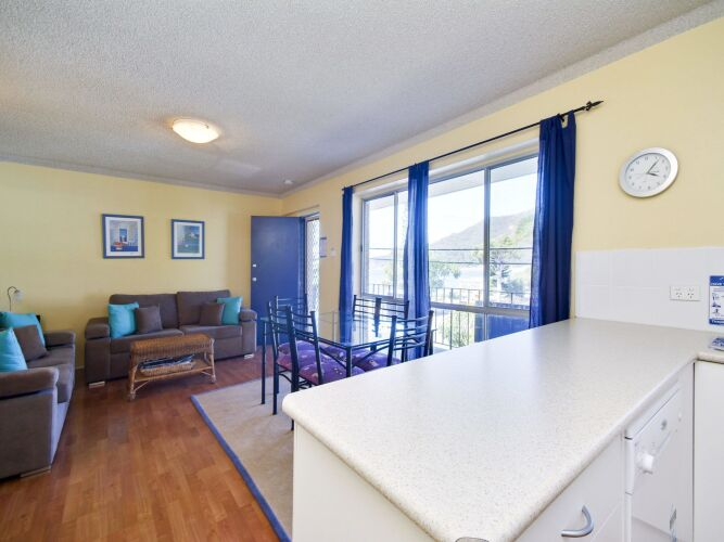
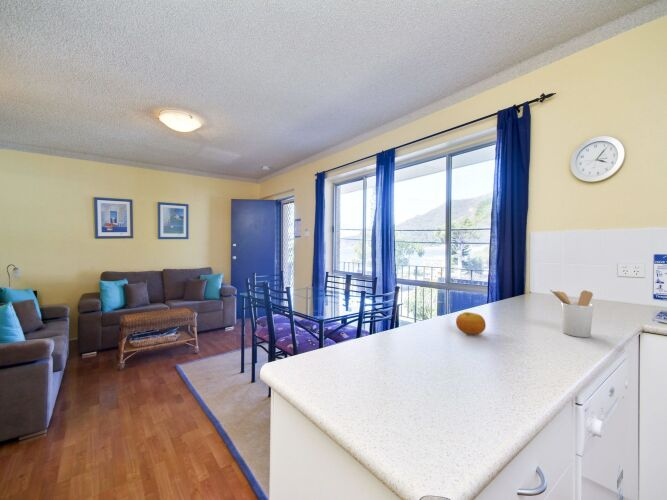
+ utensil holder (569, 311)
+ fruit (470, 323)
